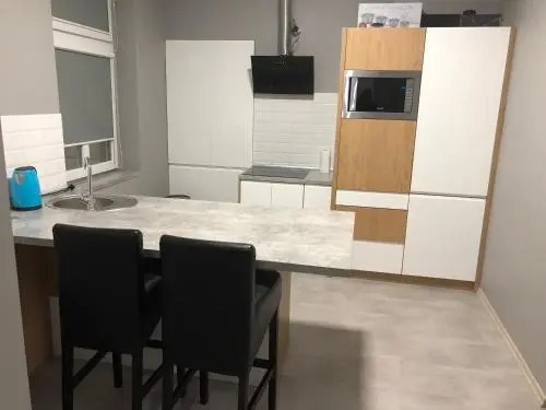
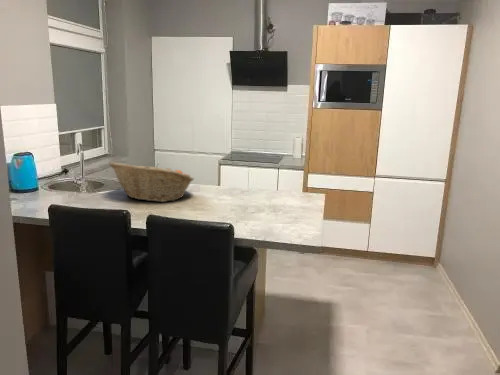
+ fruit basket (152, 178)
